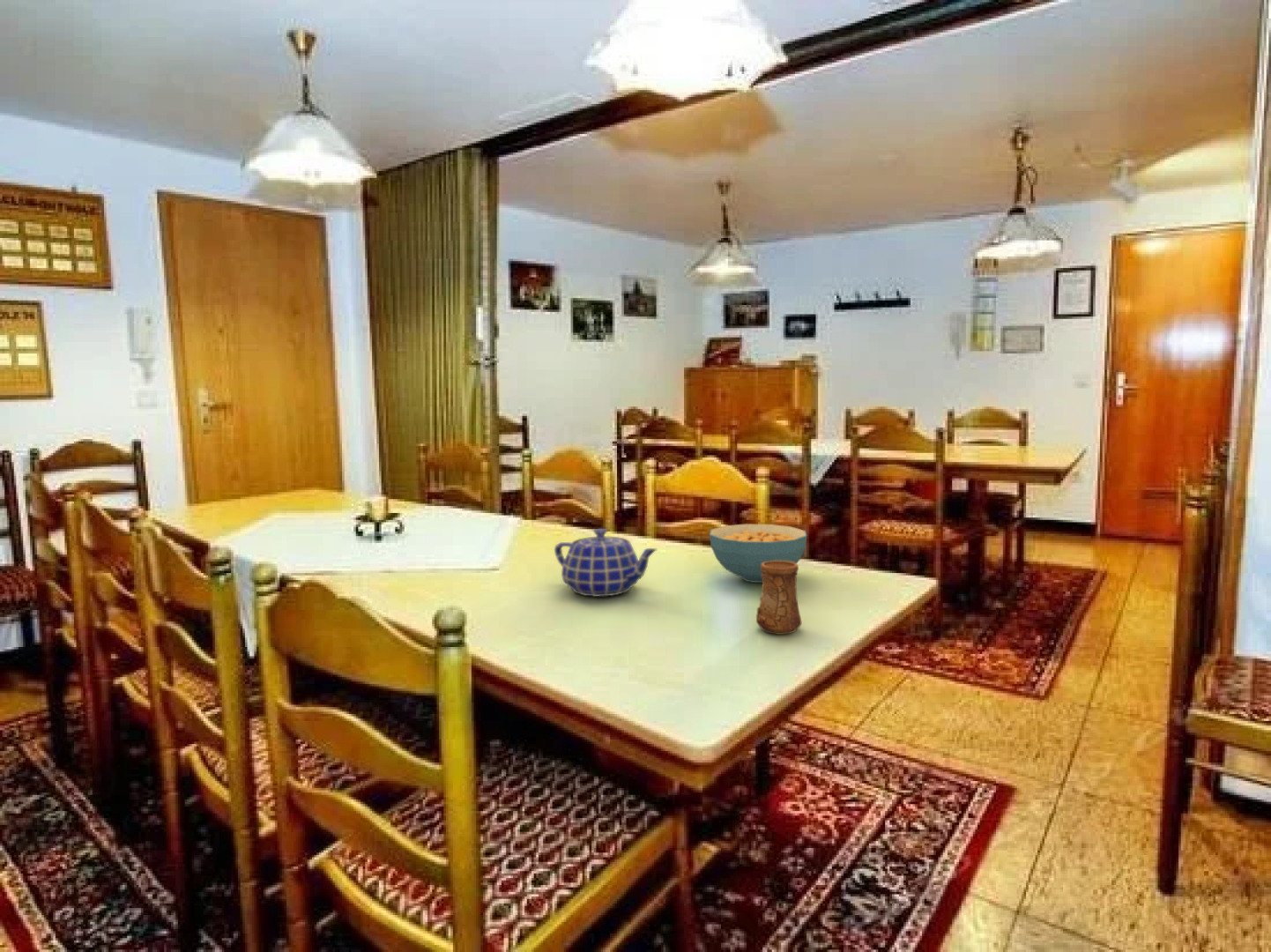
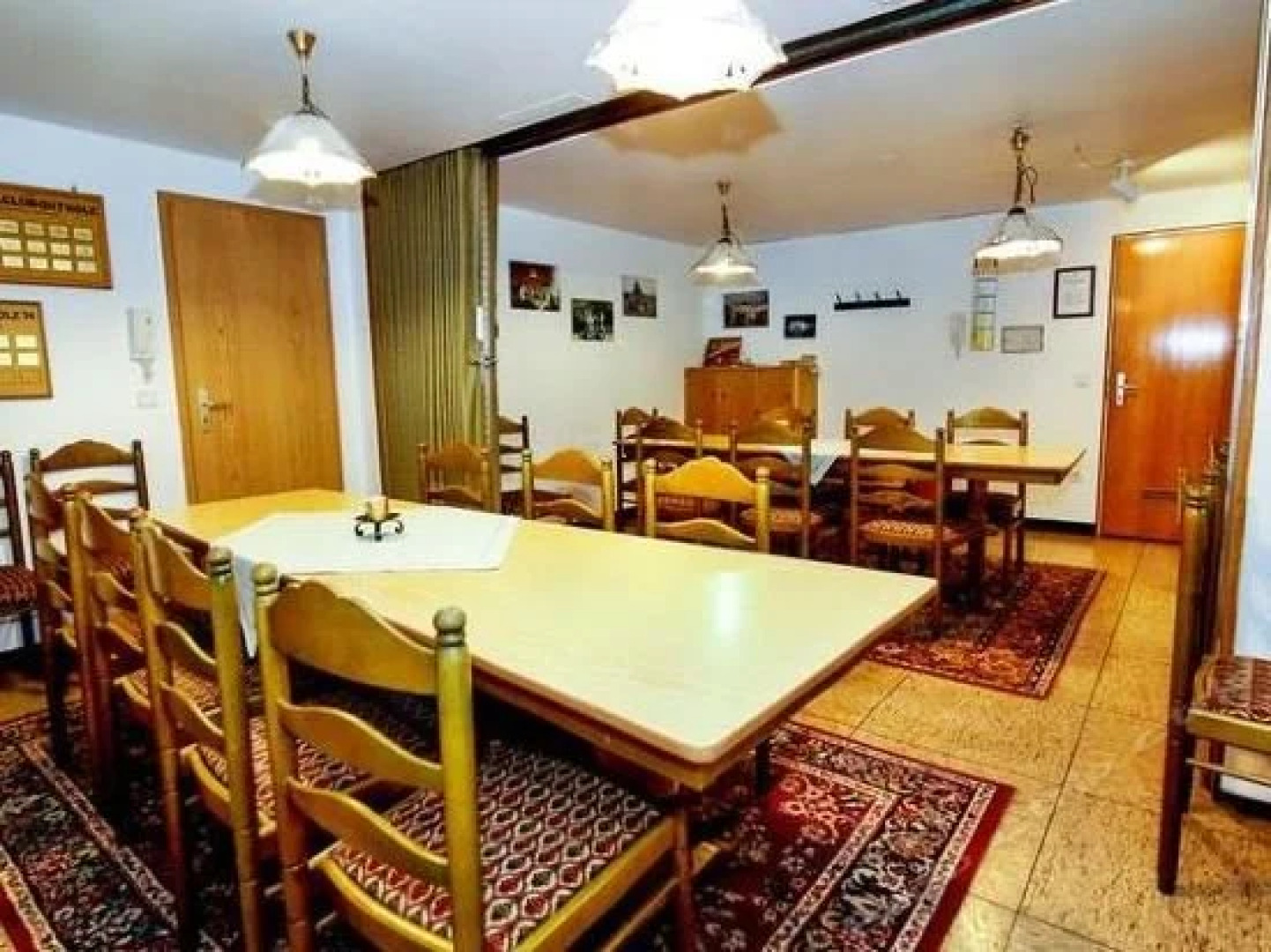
- teapot (604, 560)
- cup (778, 597)
- cereal bowl (757, 555)
